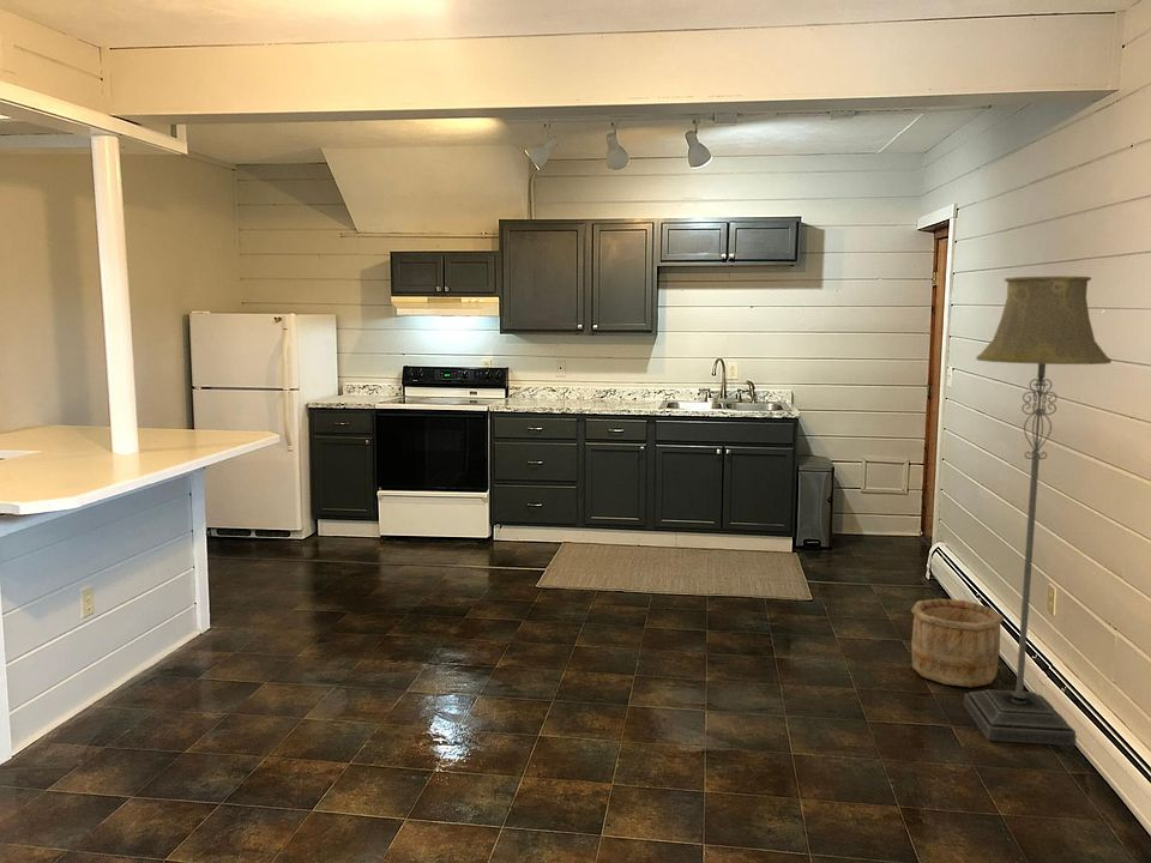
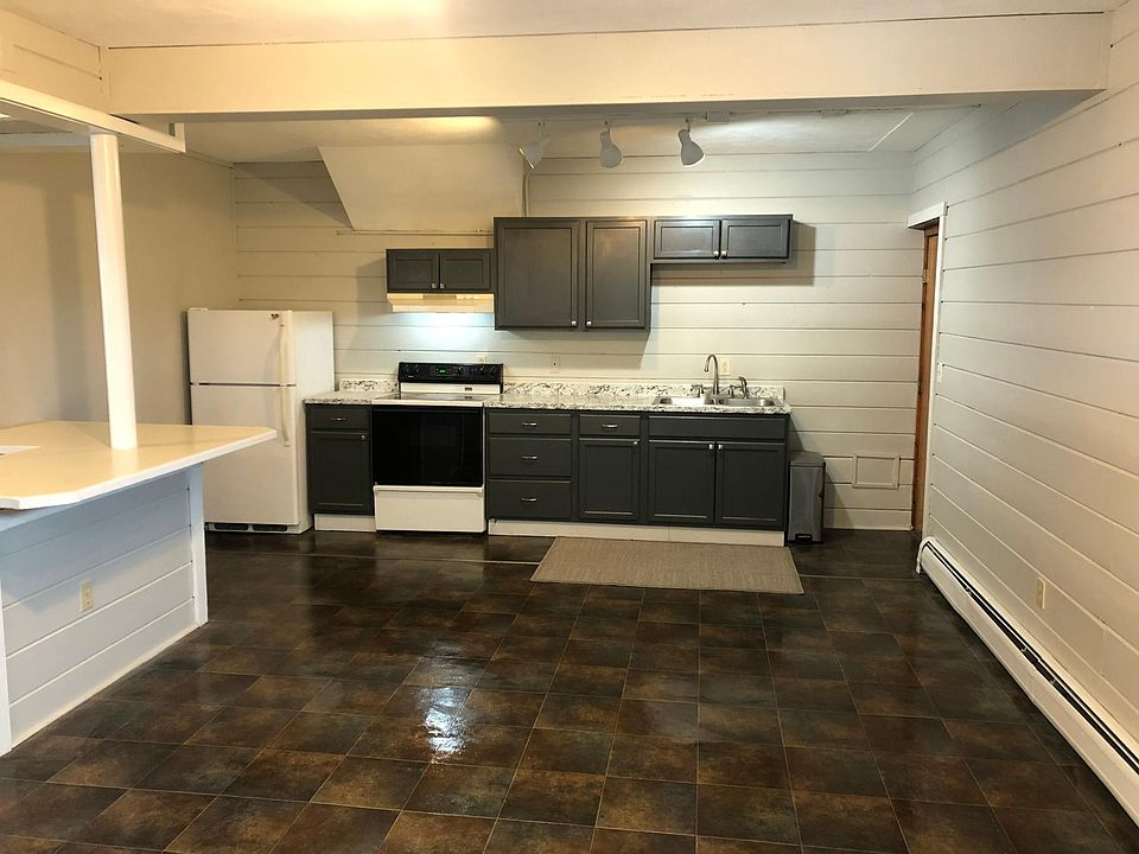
- floor lamp (1031, 508)
- wooden bucket (954, 641)
